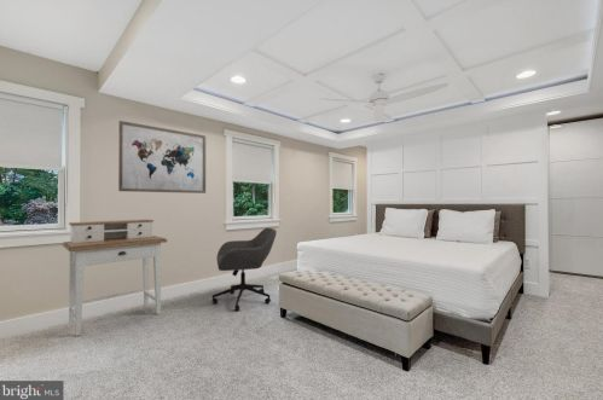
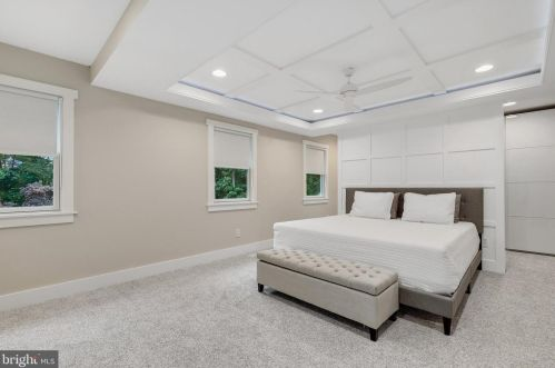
- office chair (244, 265)
- wall art (166, 160)
- desk (116, 261)
